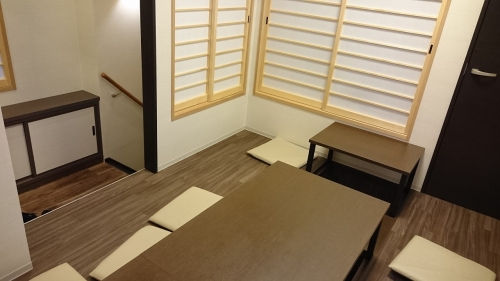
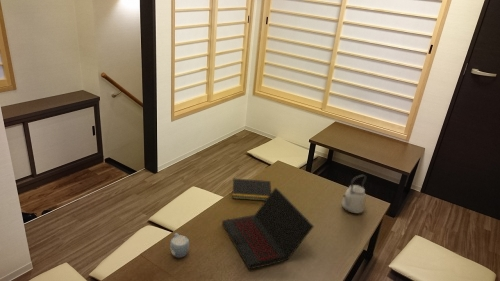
+ notepad (251, 189)
+ laptop (265, 224)
+ kettle (353, 193)
+ mug (178, 244)
